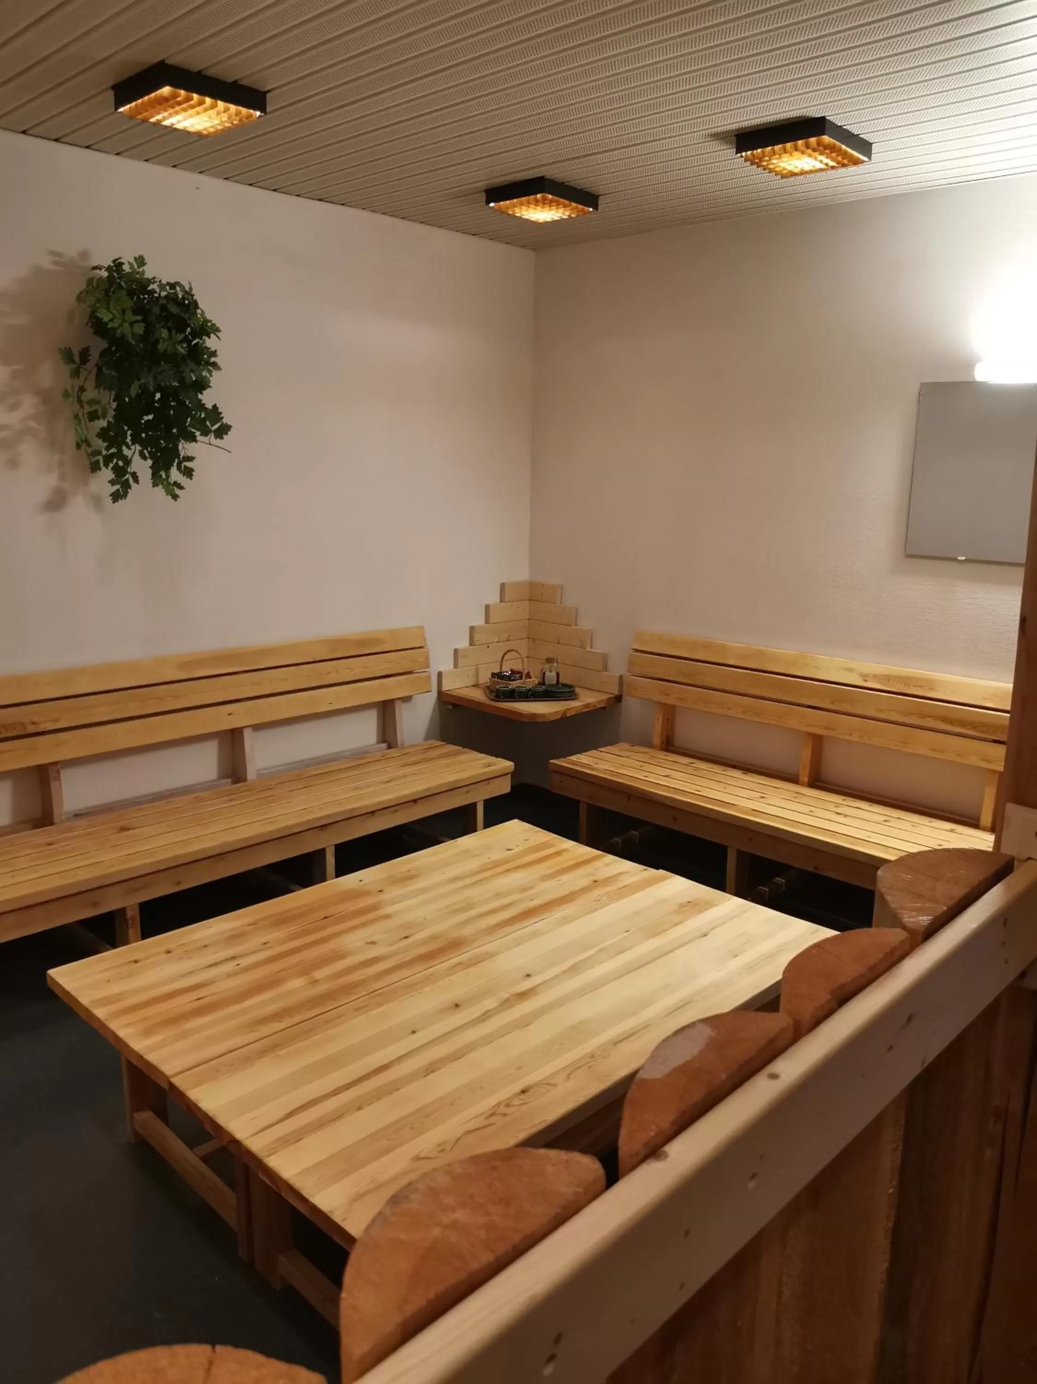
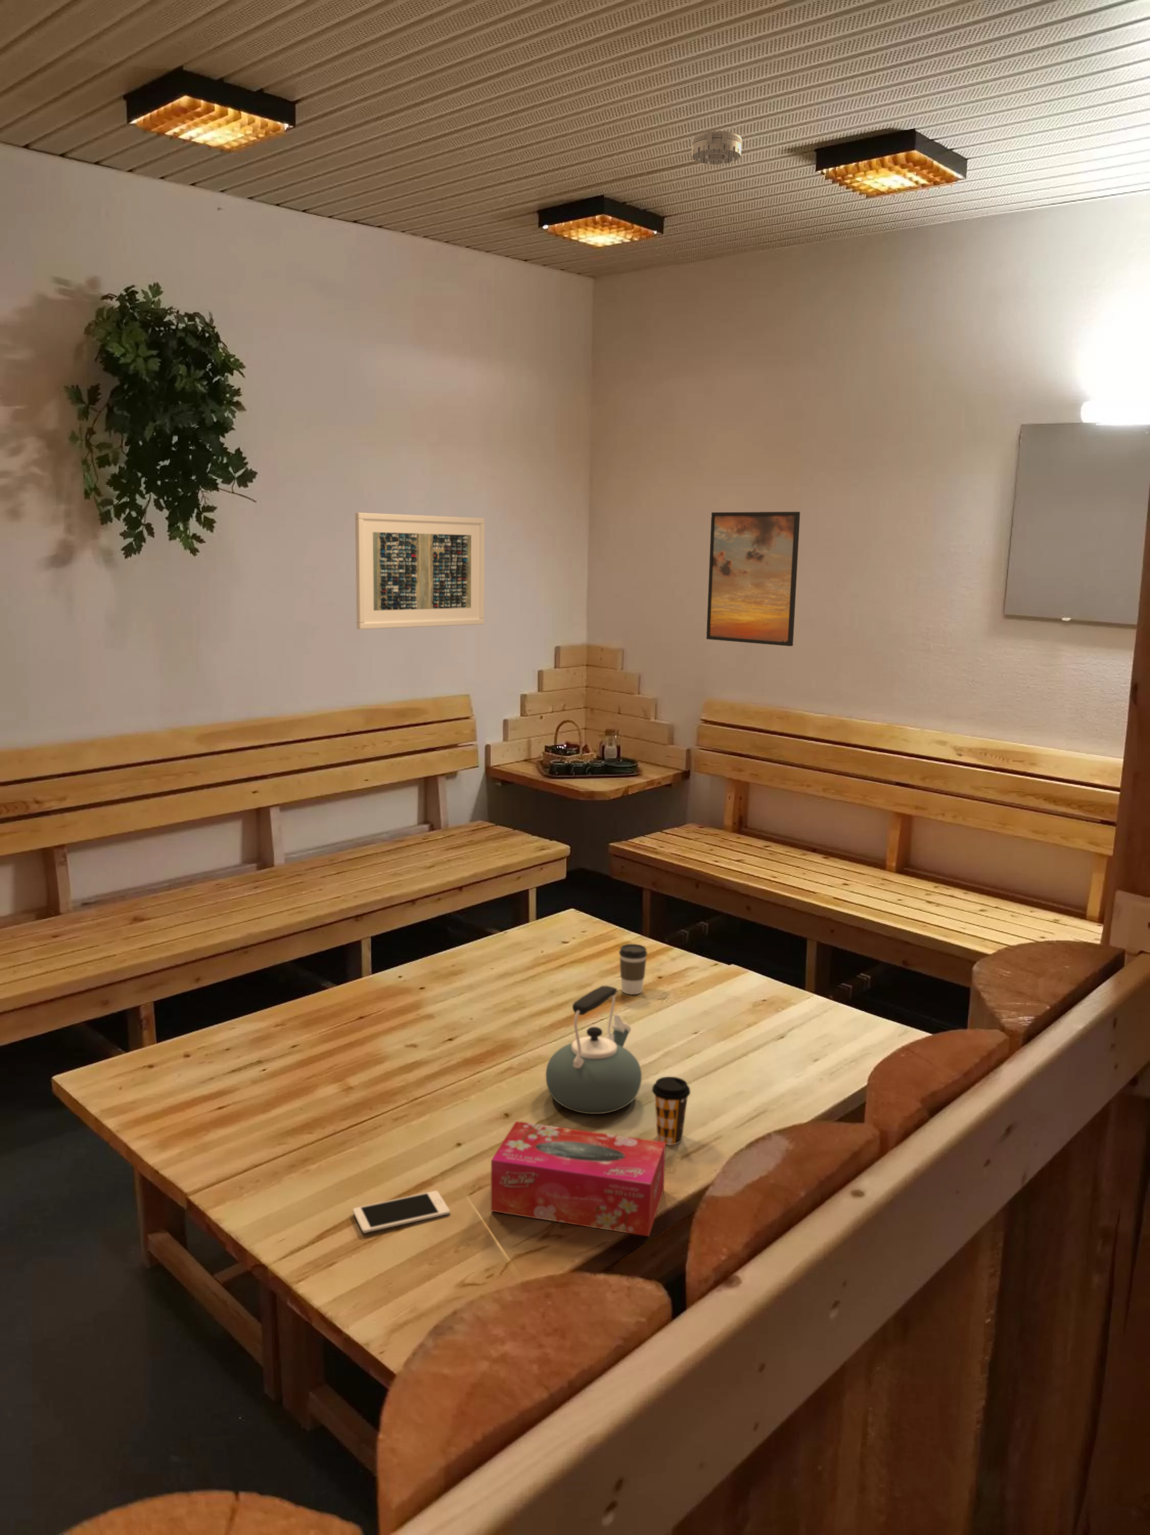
+ coffee cup (670, 1111)
+ kettle (599, 1043)
+ smoke detector (716, 146)
+ coffee cup (632, 969)
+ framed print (423, 572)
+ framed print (751, 578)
+ tissue box (579, 1176)
+ cell phone (401, 1211)
